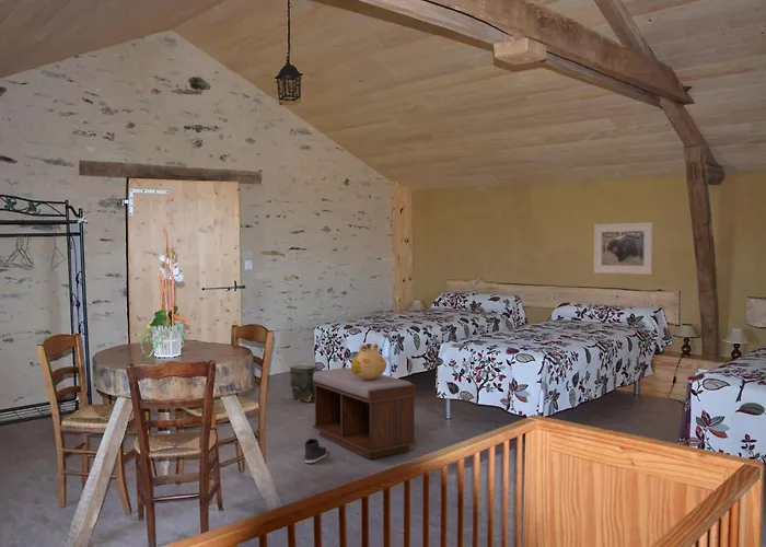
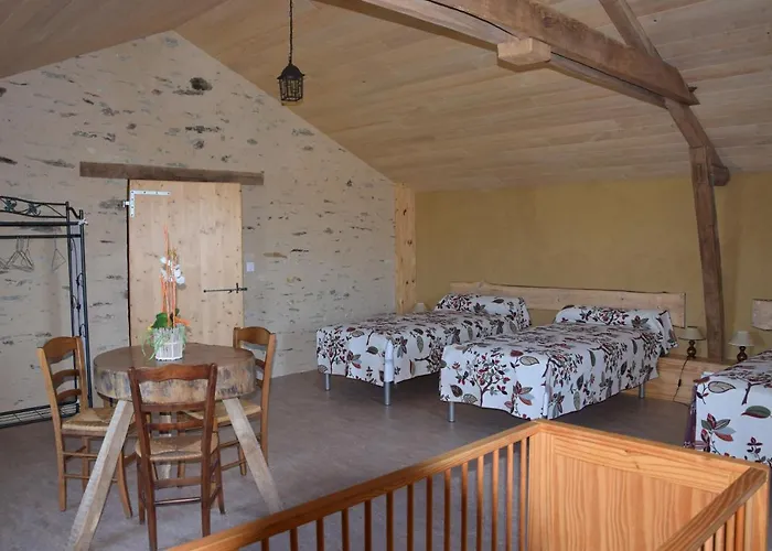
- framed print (622, 248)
- bench (361, 409)
- sneaker (316, 446)
- bag (302, 382)
- plush toy (368, 361)
